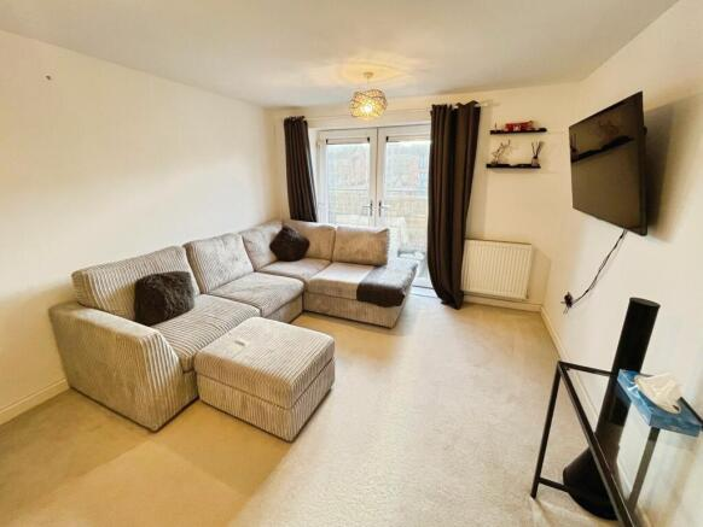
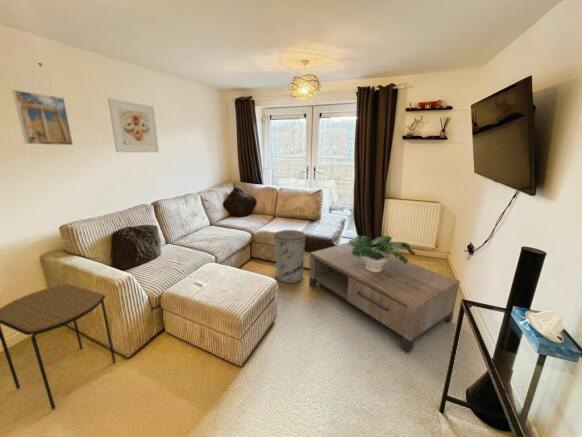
+ potted plant (381, 256)
+ side table (55, 328)
+ coffee table (374, 283)
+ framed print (136, 128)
+ trash can (289, 254)
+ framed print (45, 120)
